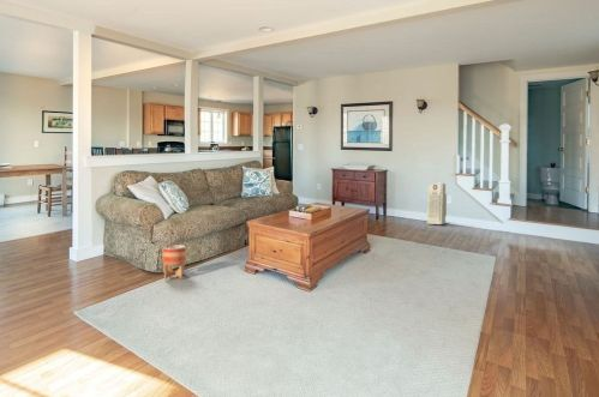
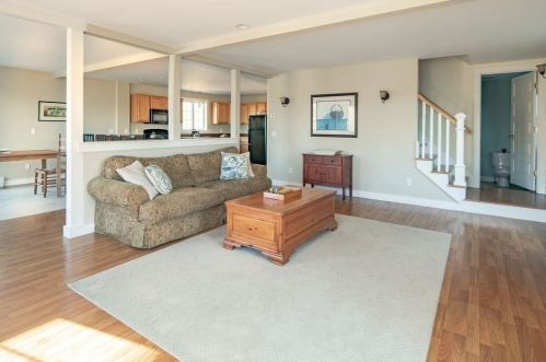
- air purifier (437, 203)
- planter (174, 261)
